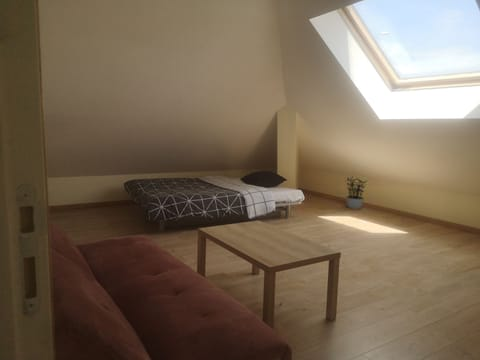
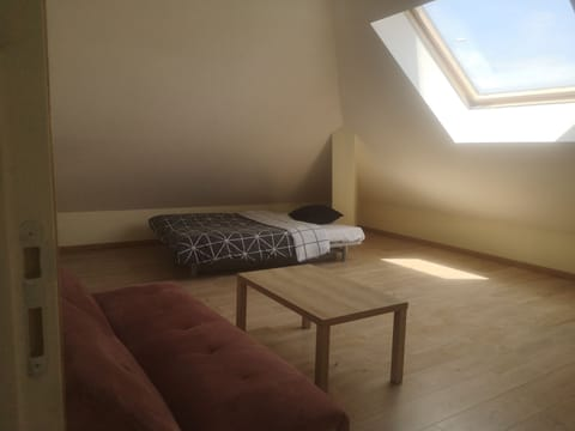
- potted plant (354, 191)
